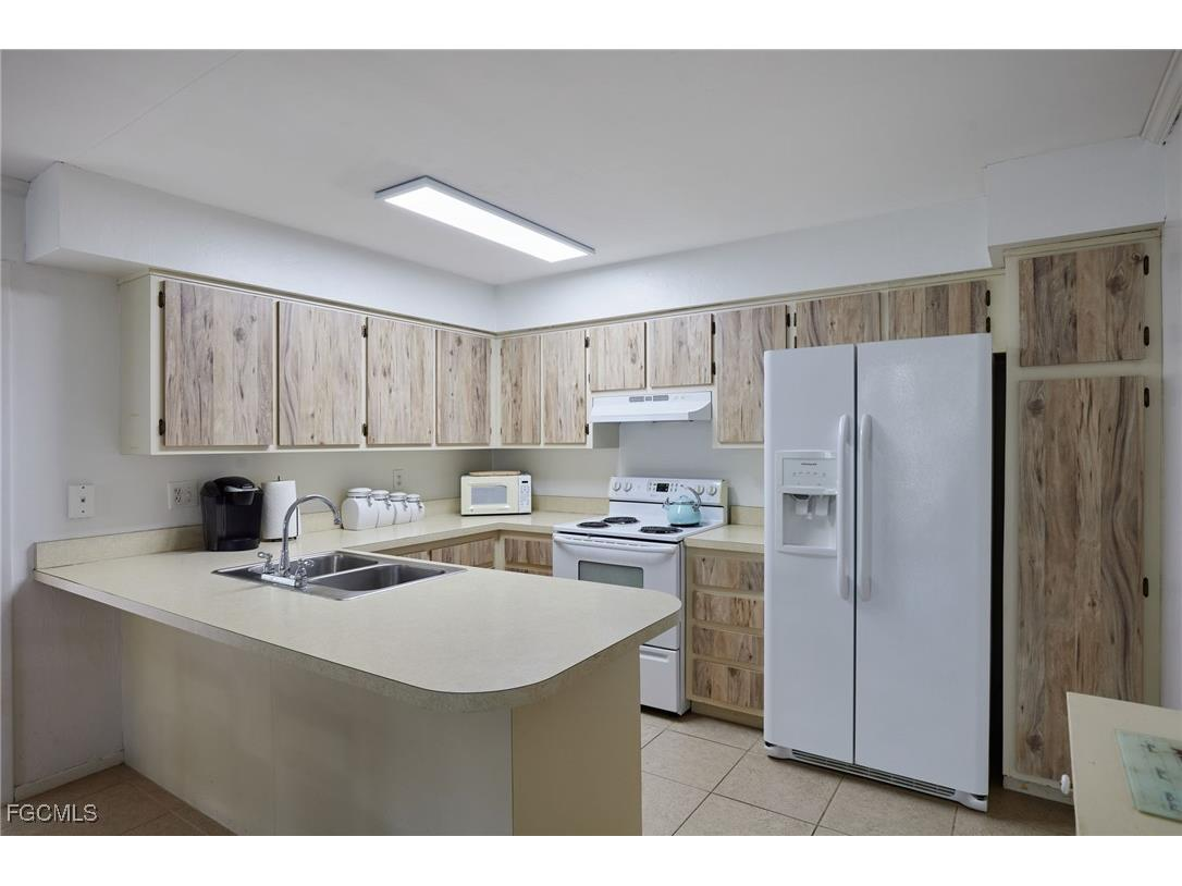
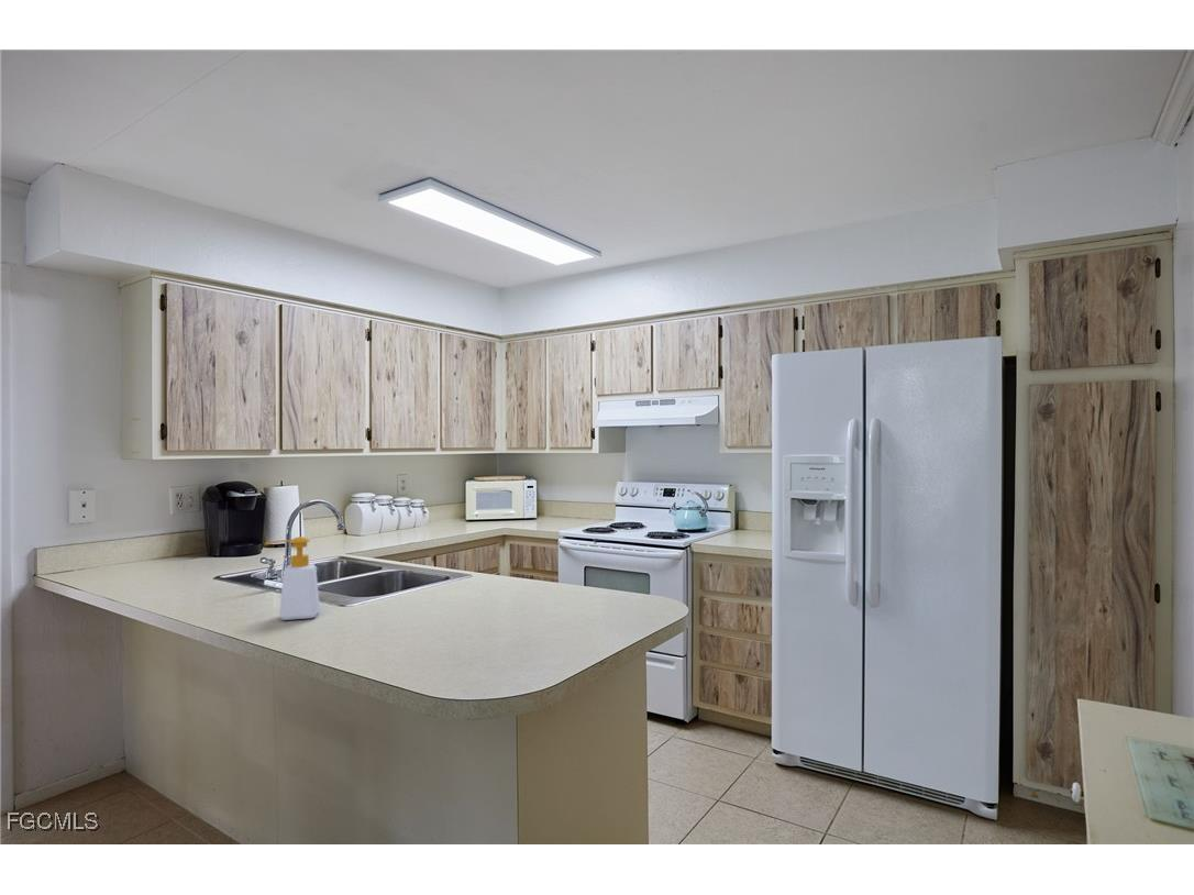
+ soap bottle (291, 576)
